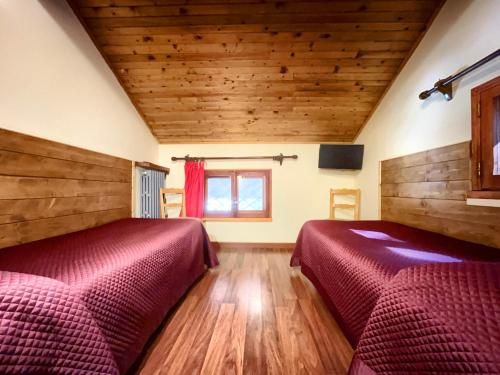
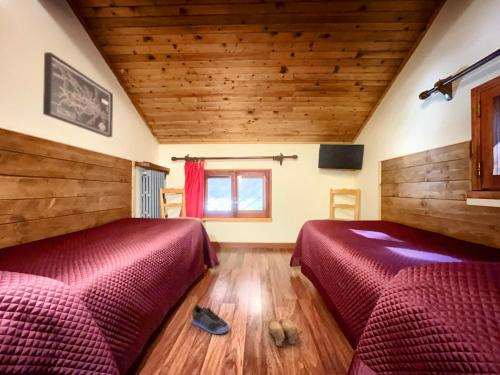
+ wall art (84, 102)
+ sneaker (209, 318)
+ slippers (281, 326)
